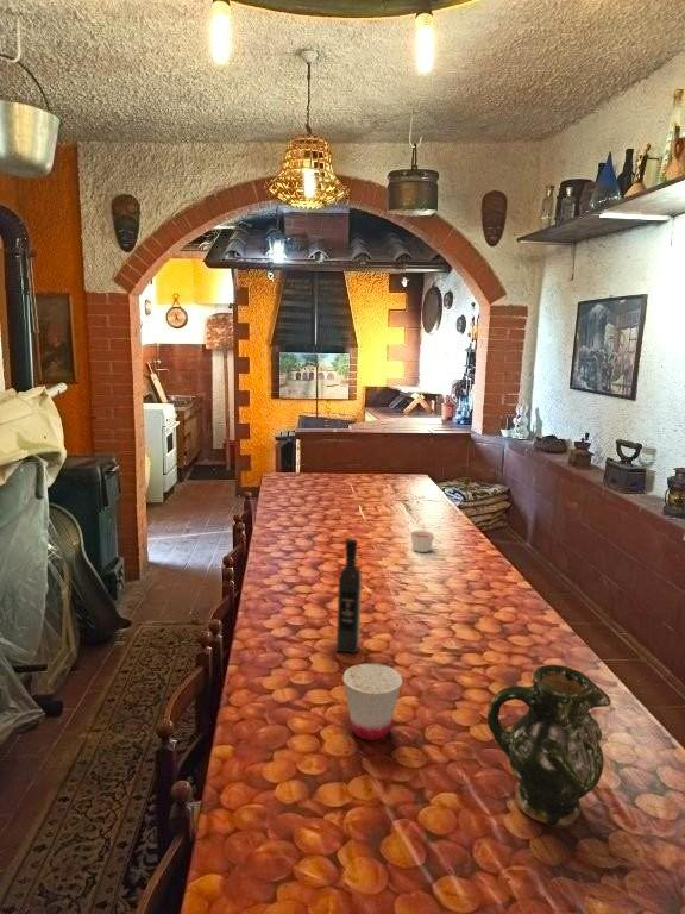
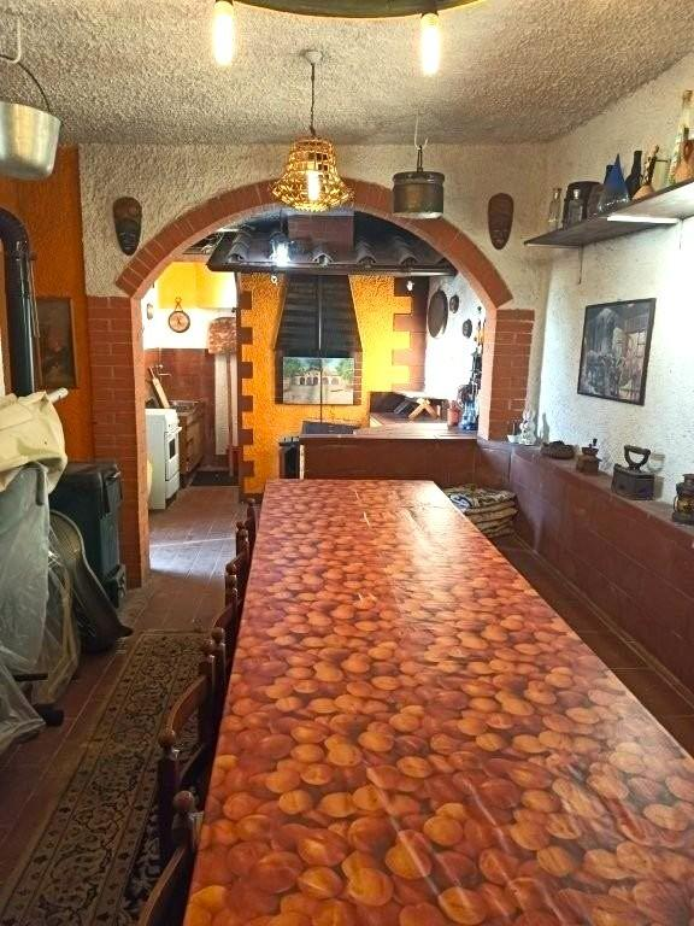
- ceramic pitcher (545, 741)
- cup (371, 703)
- candle (421, 541)
- wine bottle (350, 594)
